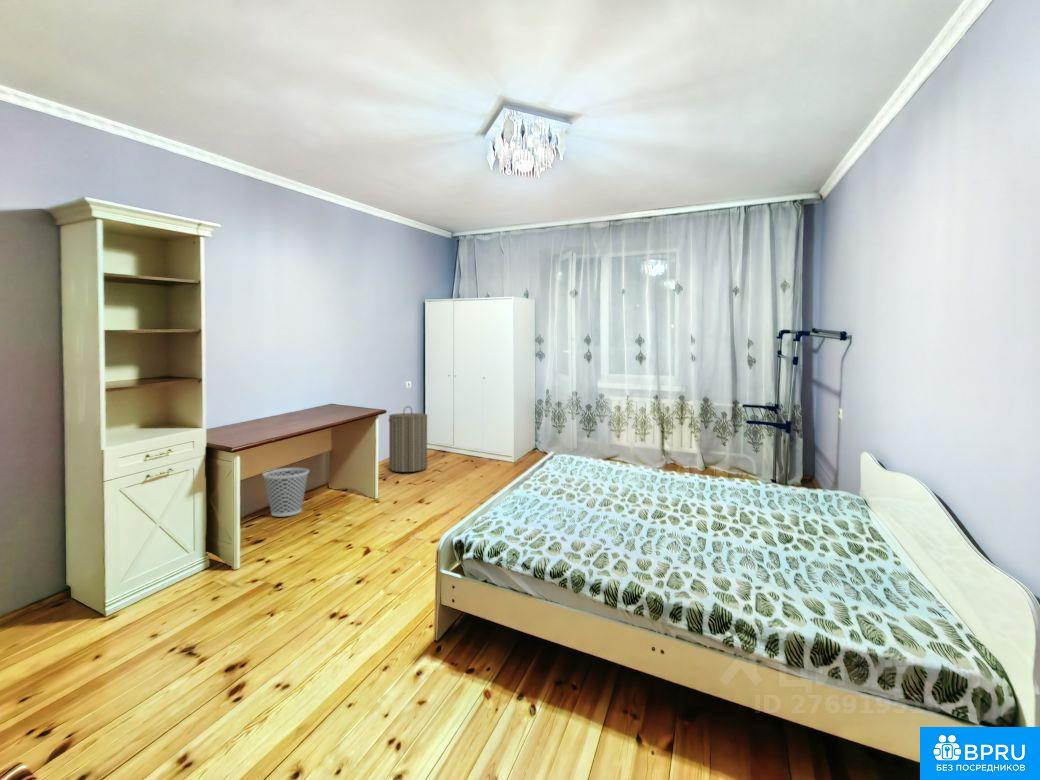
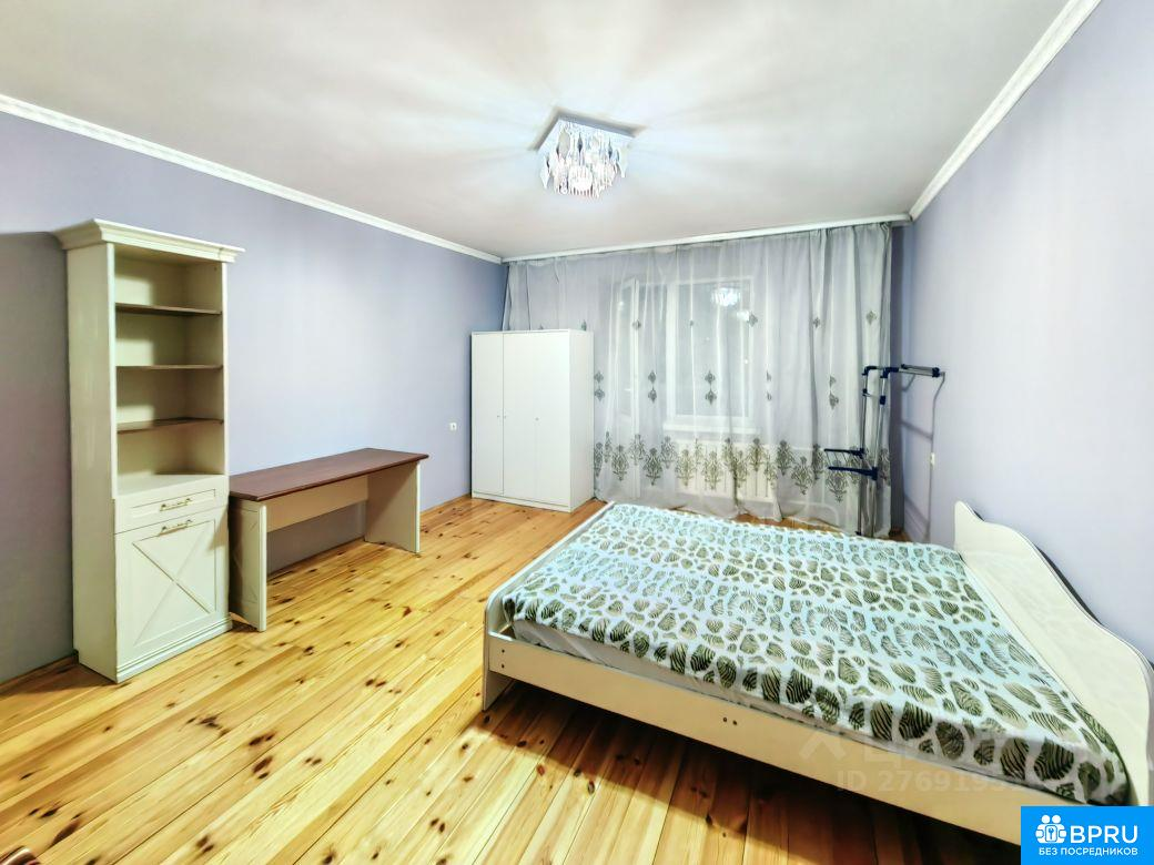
- laundry hamper (408, 437)
- wastebasket (286, 492)
